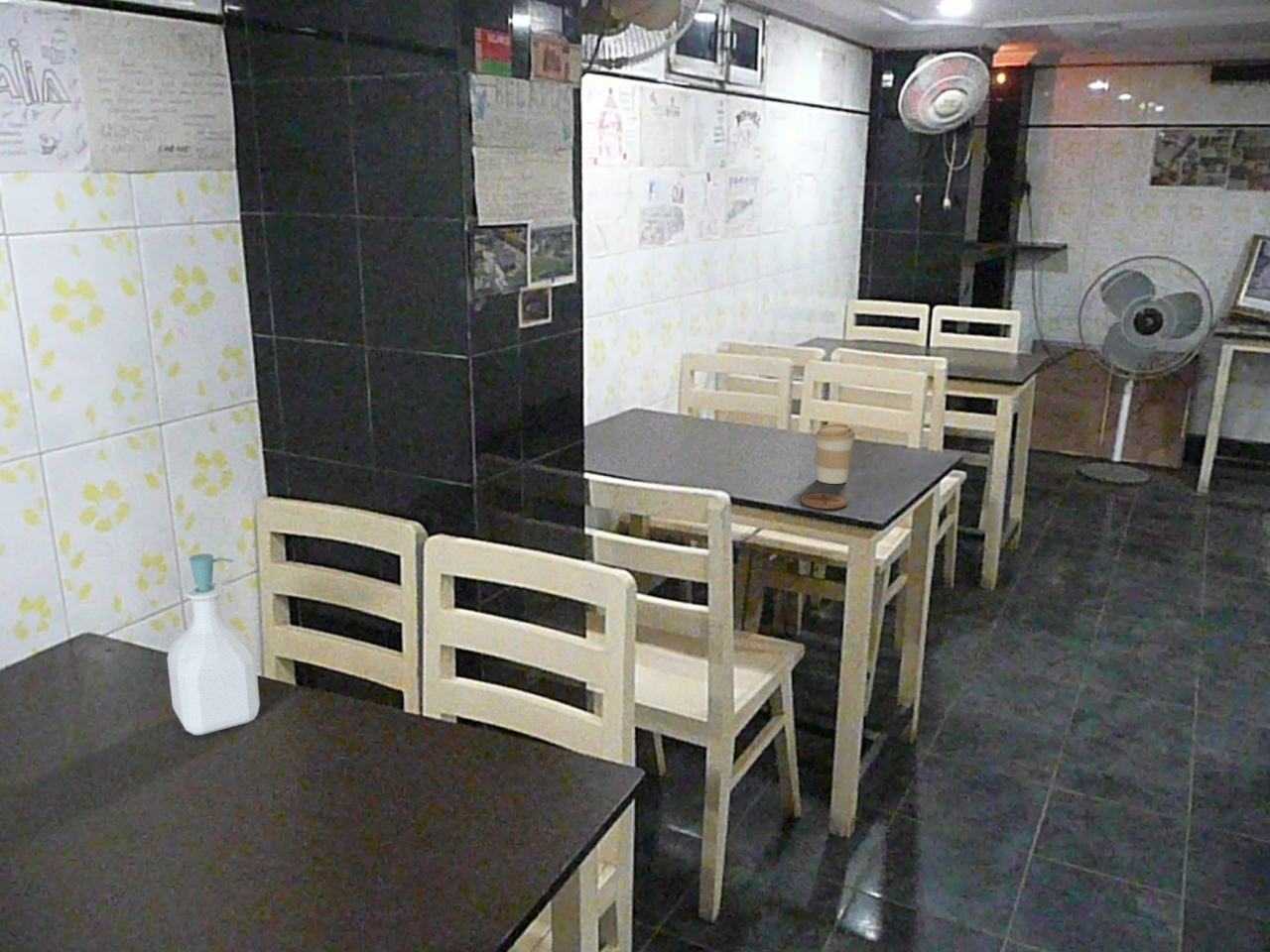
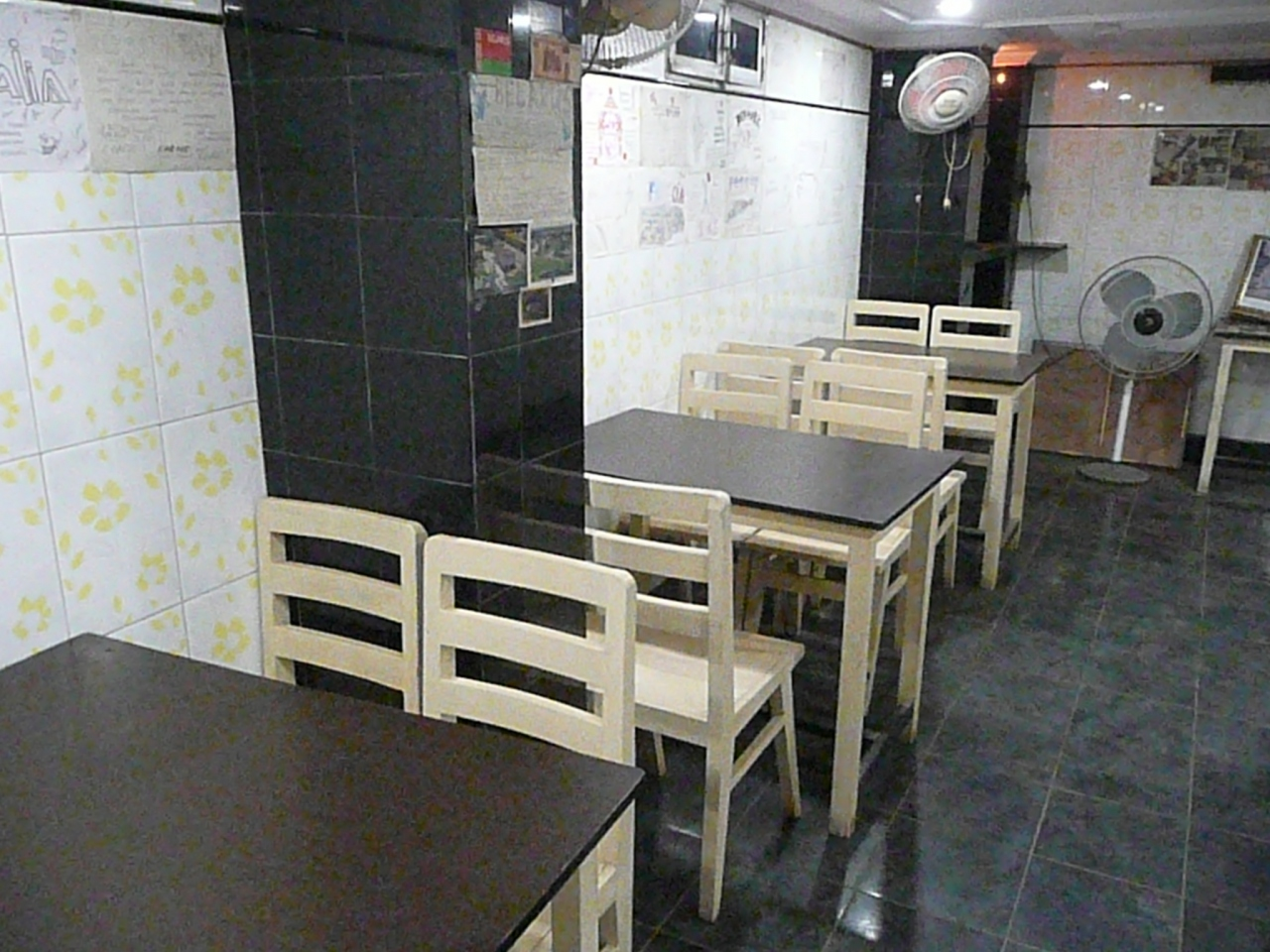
- coaster (824, 500)
- coffee cup (833, 452)
- soap bottle (209, 639)
